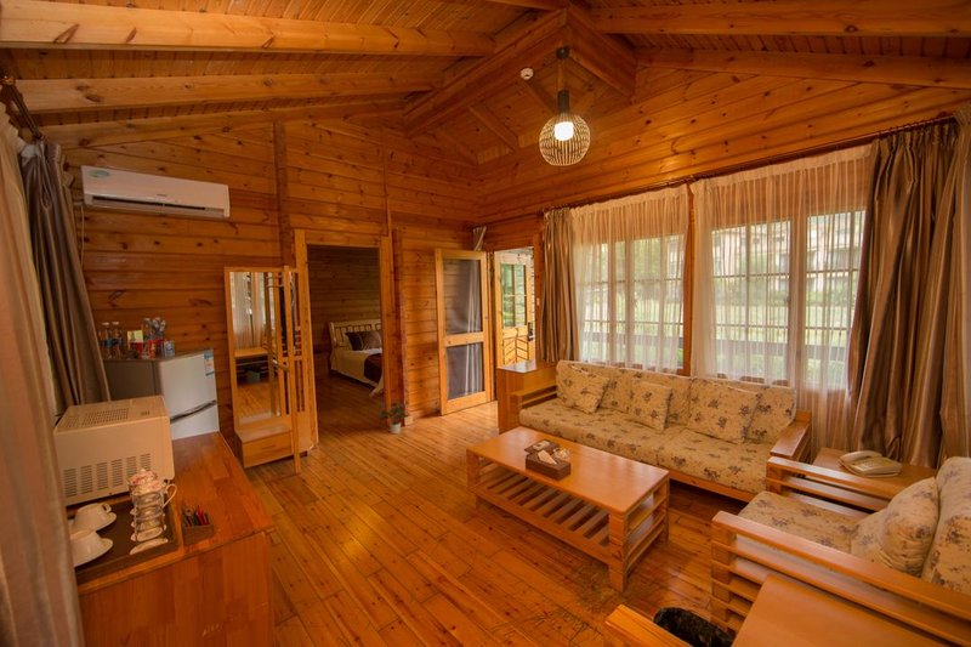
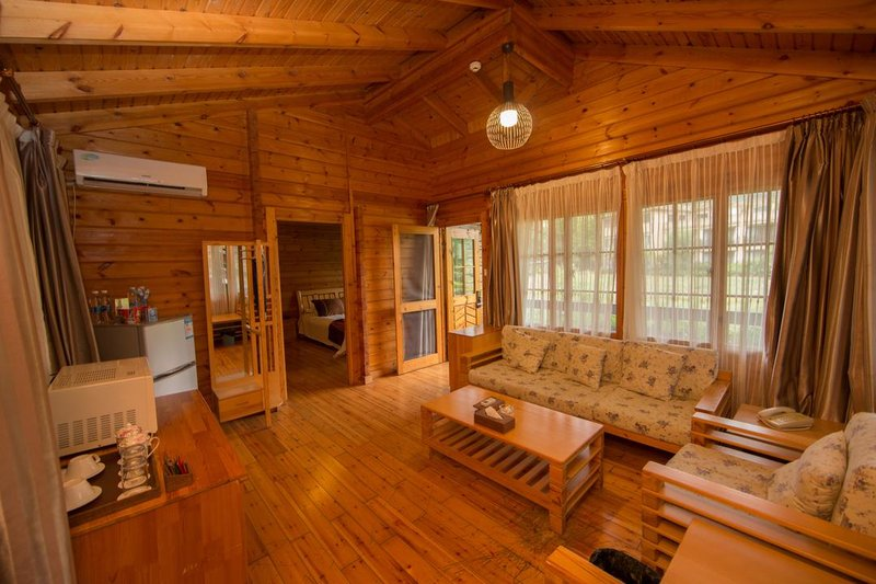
- potted plant (394, 416)
